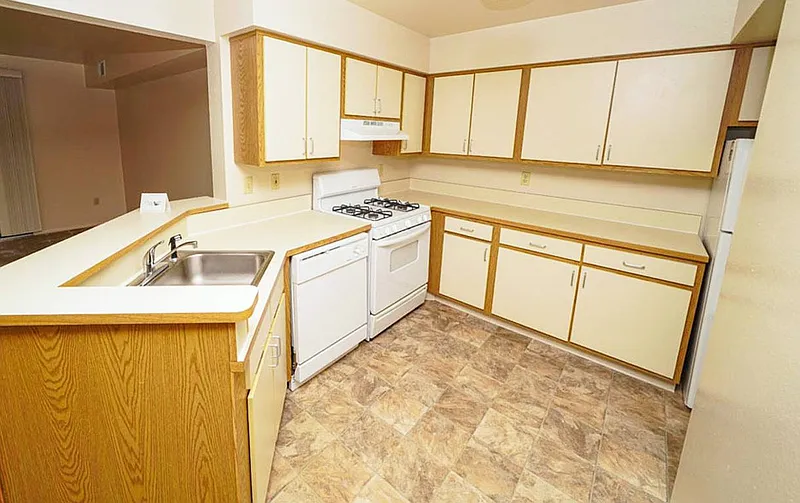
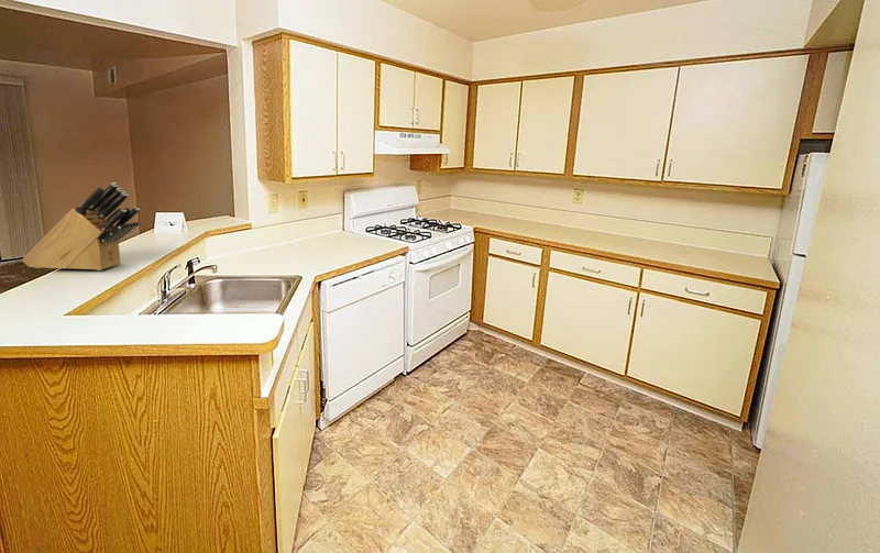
+ knife block (81, 224)
